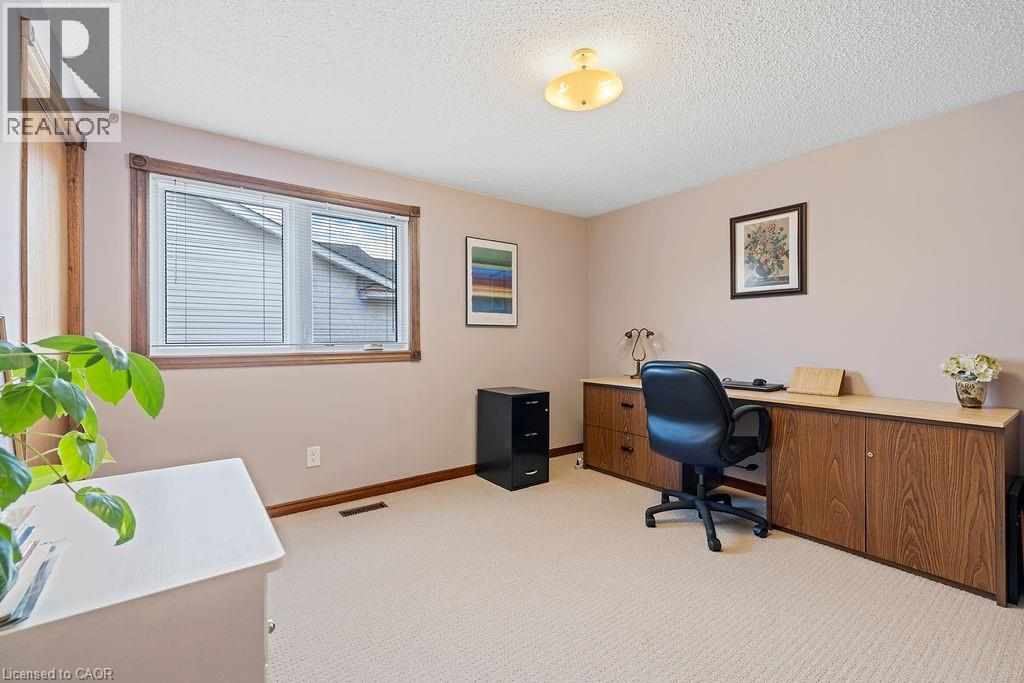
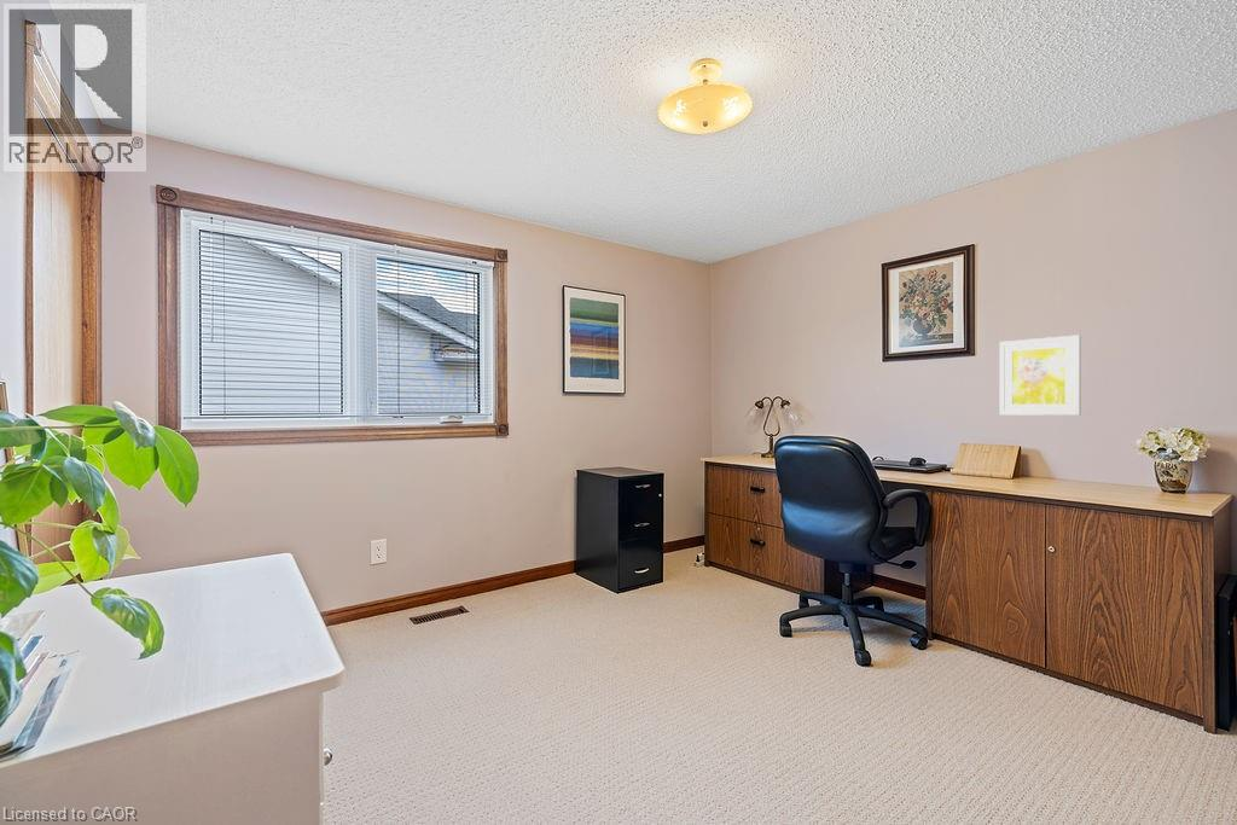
+ wall art (1038, 377)
